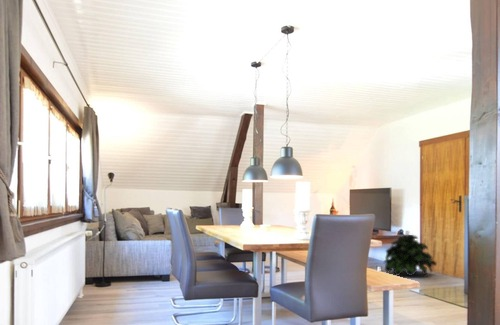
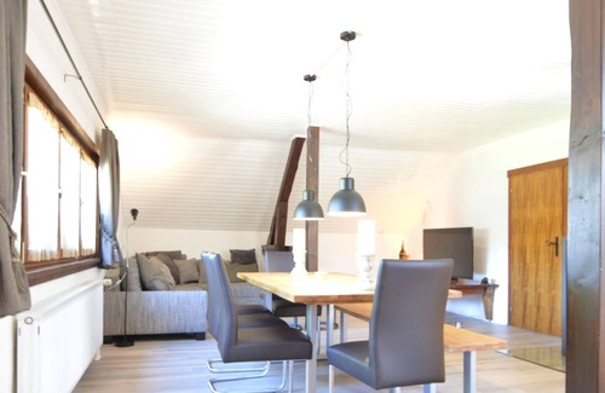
- potted plant (408, 253)
